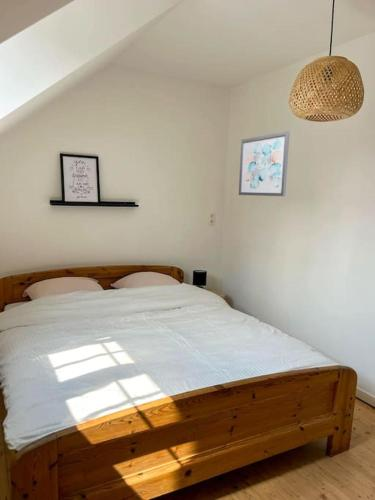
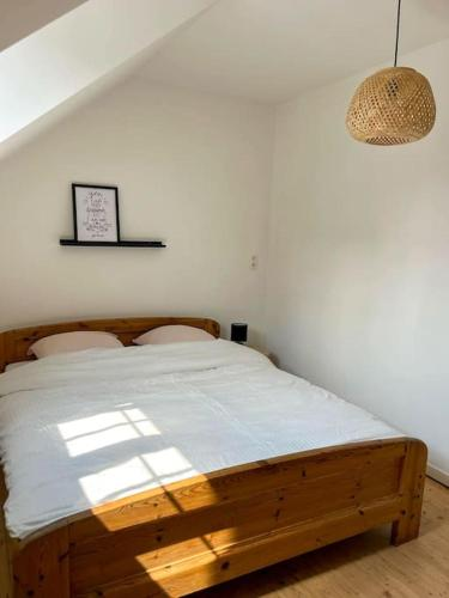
- wall art (261, 166)
